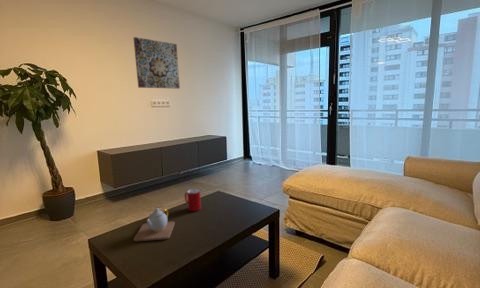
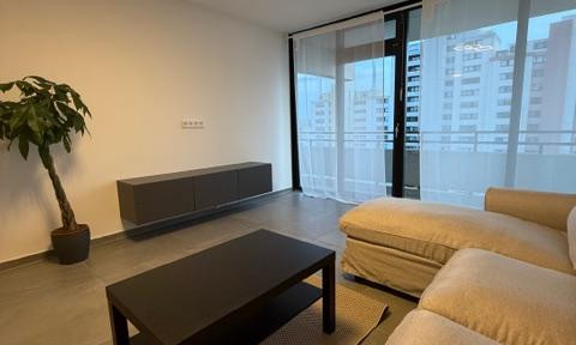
- cup (192, 199)
- wall art (158, 64)
- teapot (154, 220)
